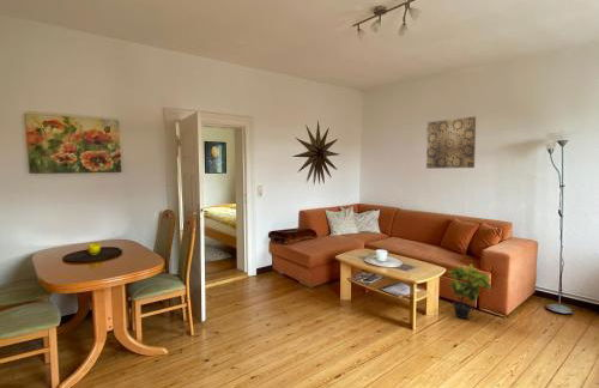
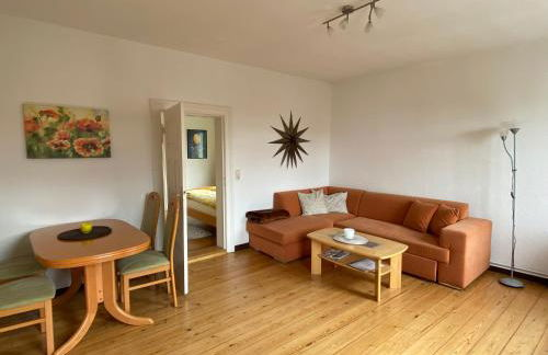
- wall art (449, 144)
- potted plant (466, 291)
